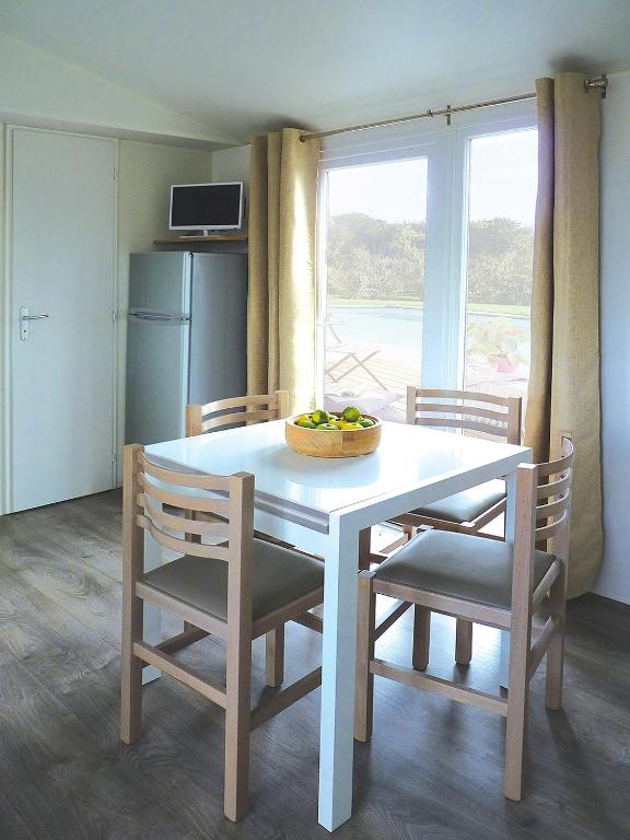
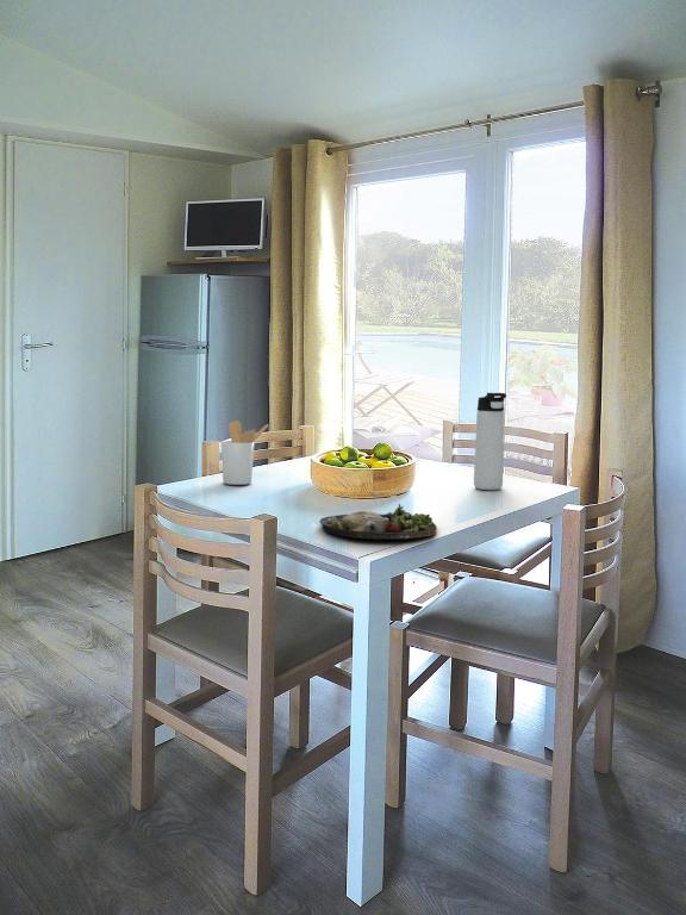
+ utensil holder (245, 452)
+ dinner plate (378, 516)
+ thermos bottle (491, 441)
